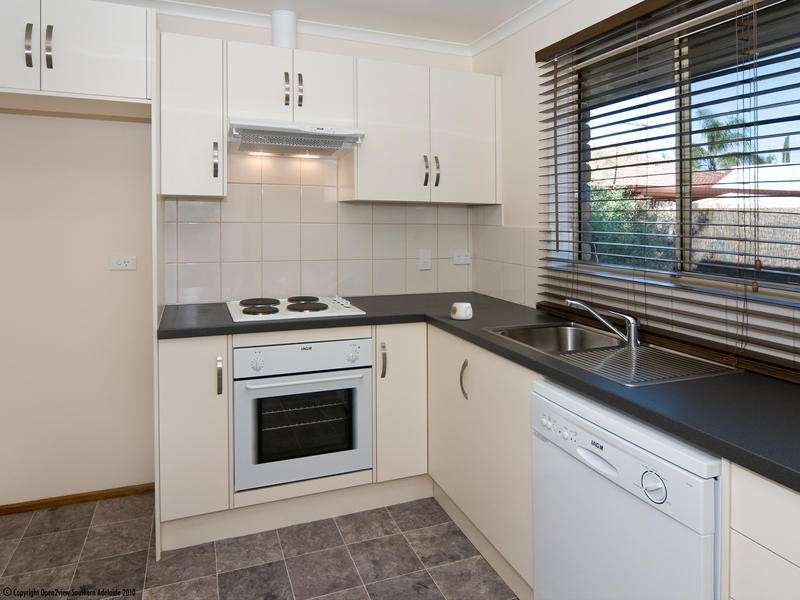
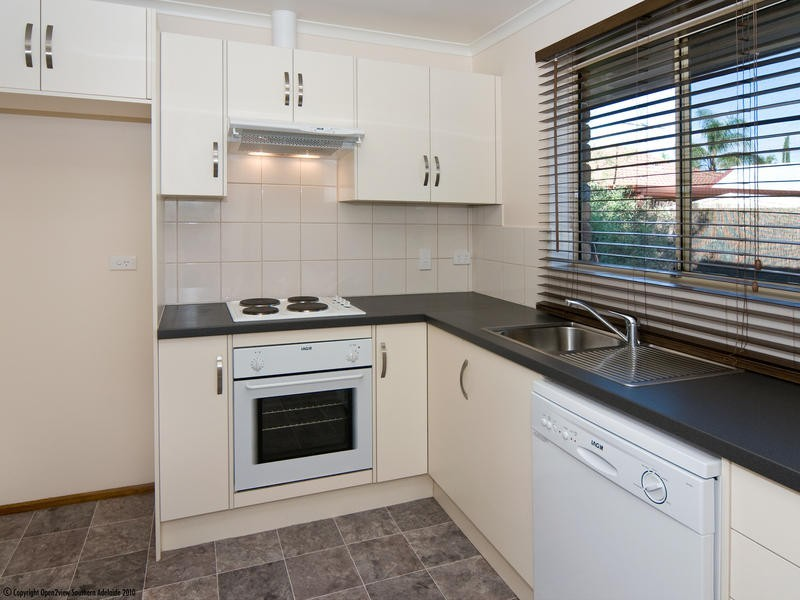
- mug (463, 311)
